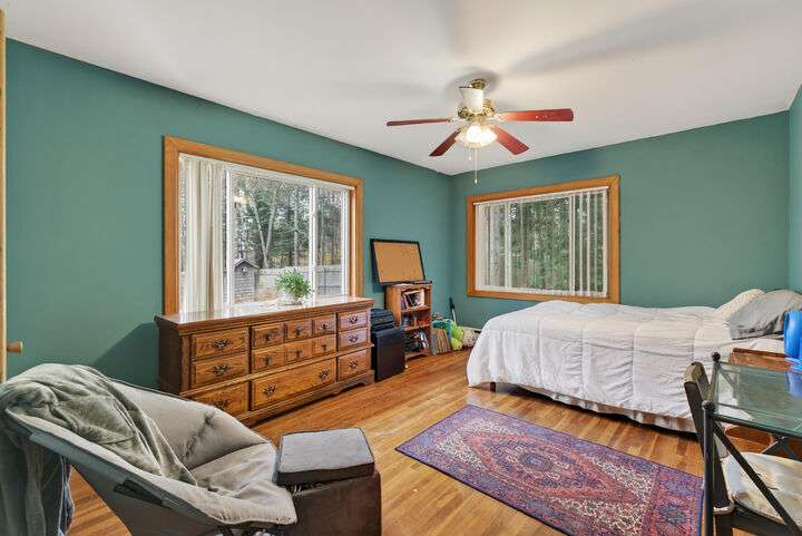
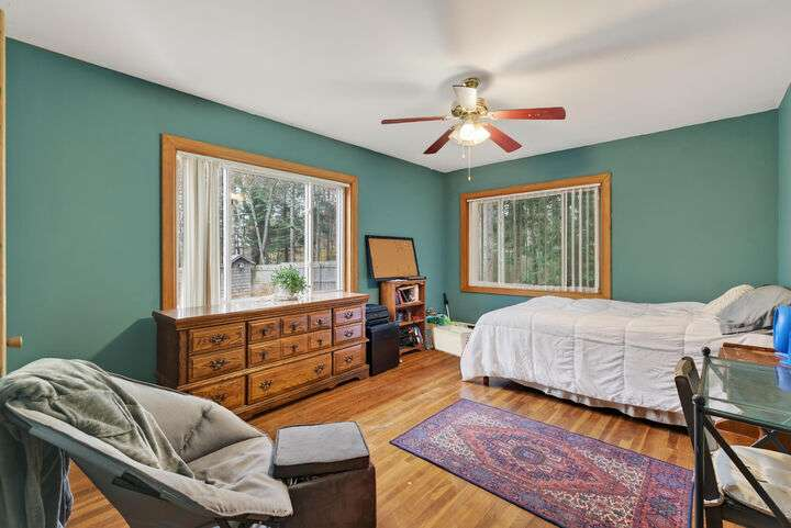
+ storage bin (455, 339)
